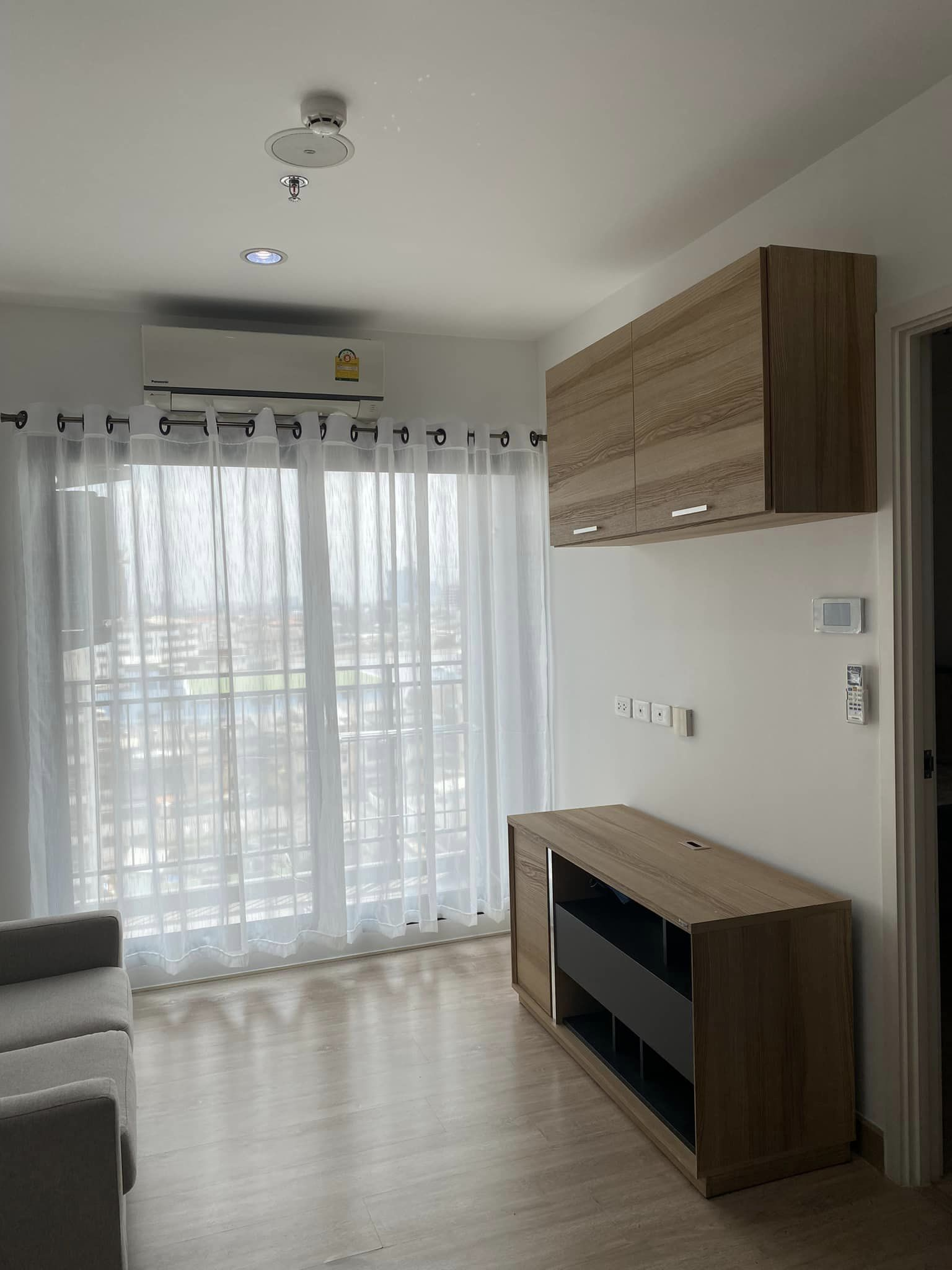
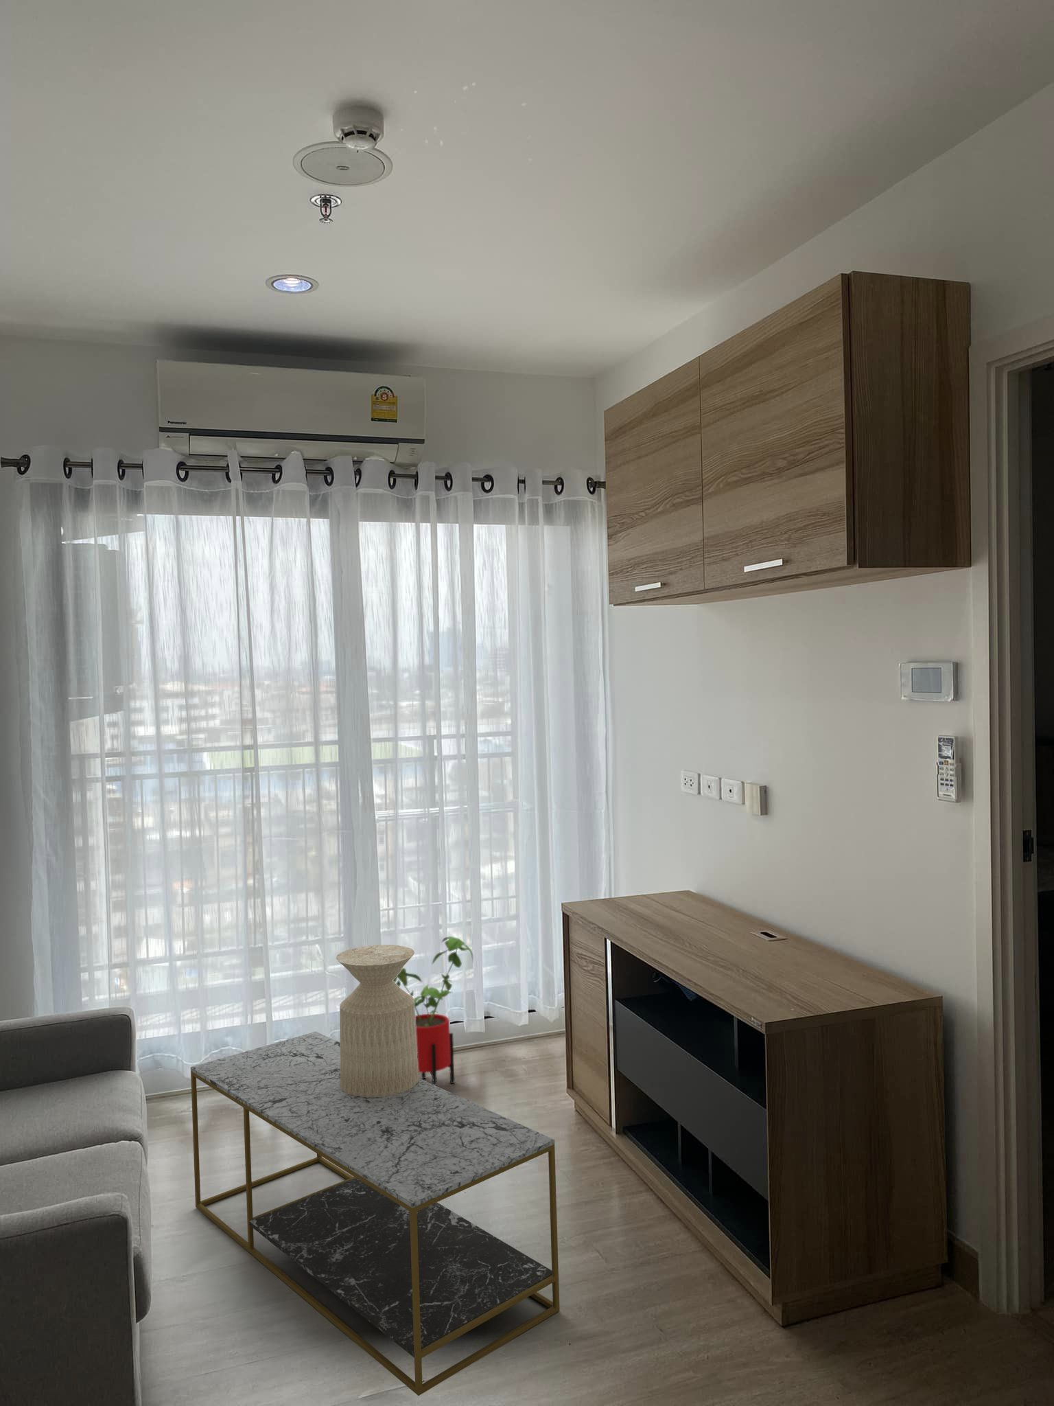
+ house plant (433, 1012)
+ coffee table (356, 1177)
+ side table (378, 1017)
